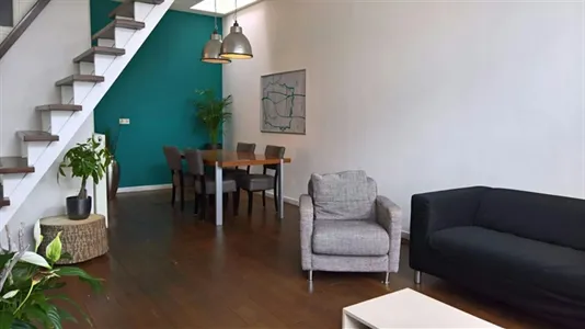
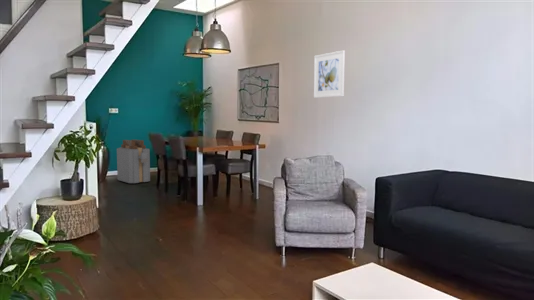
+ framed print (328, 75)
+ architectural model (134, 160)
